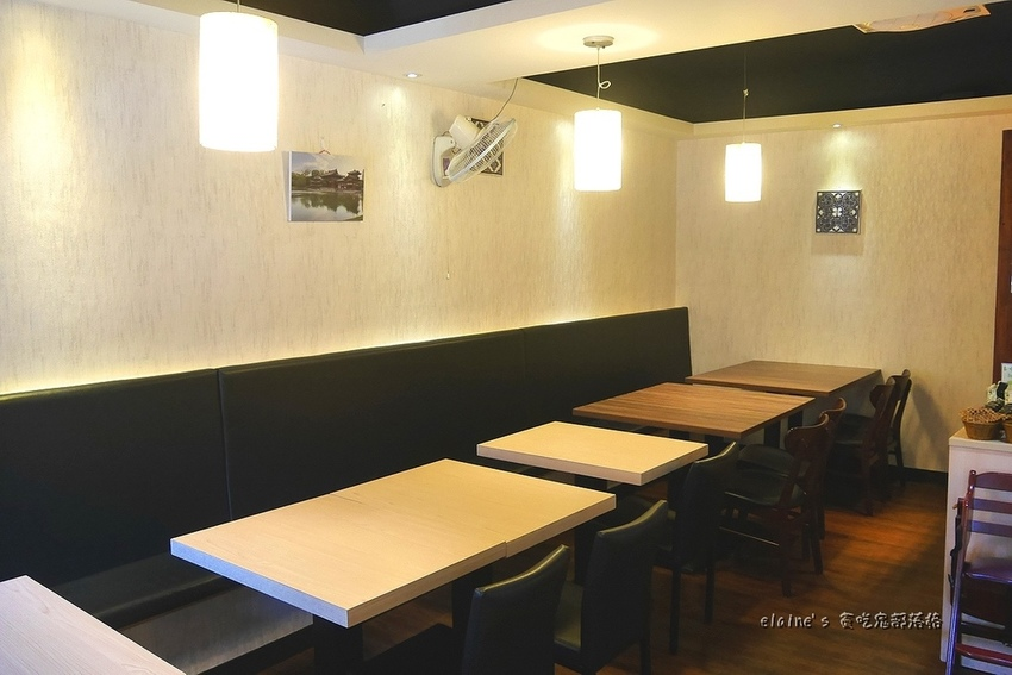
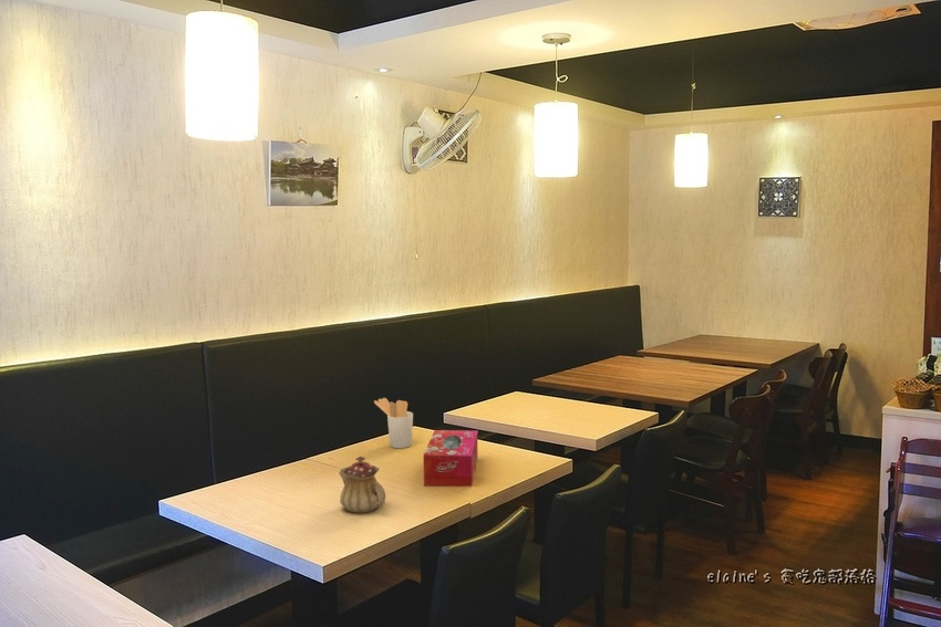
+ teapot (362, 482)
+ tissue box (452, 457)
+ utensil holder (394, 421)
